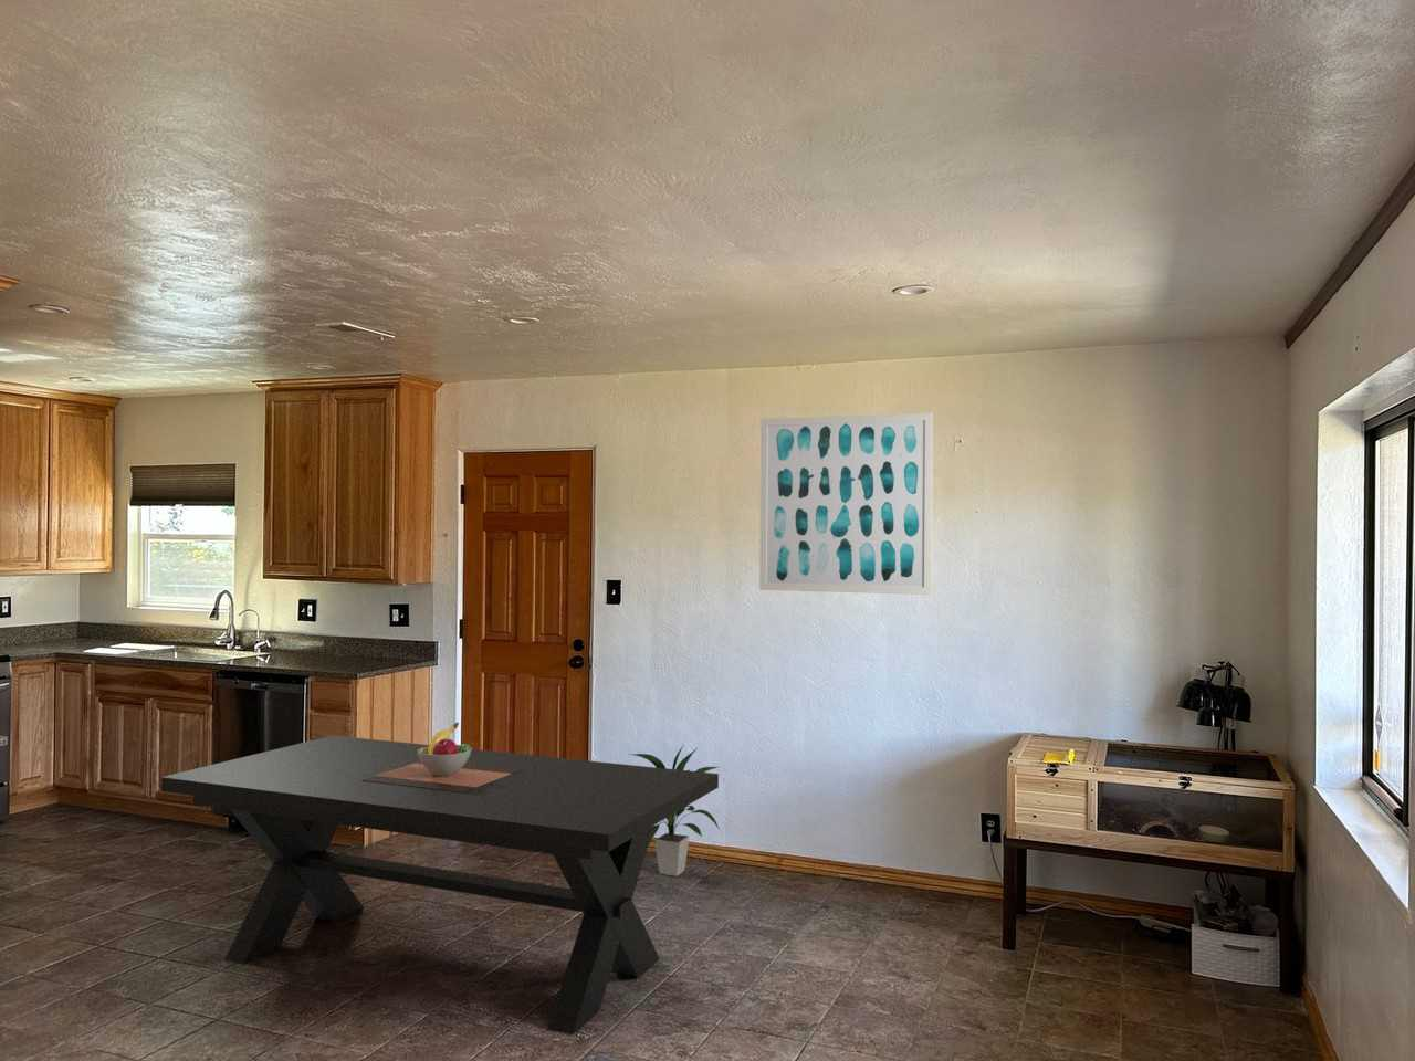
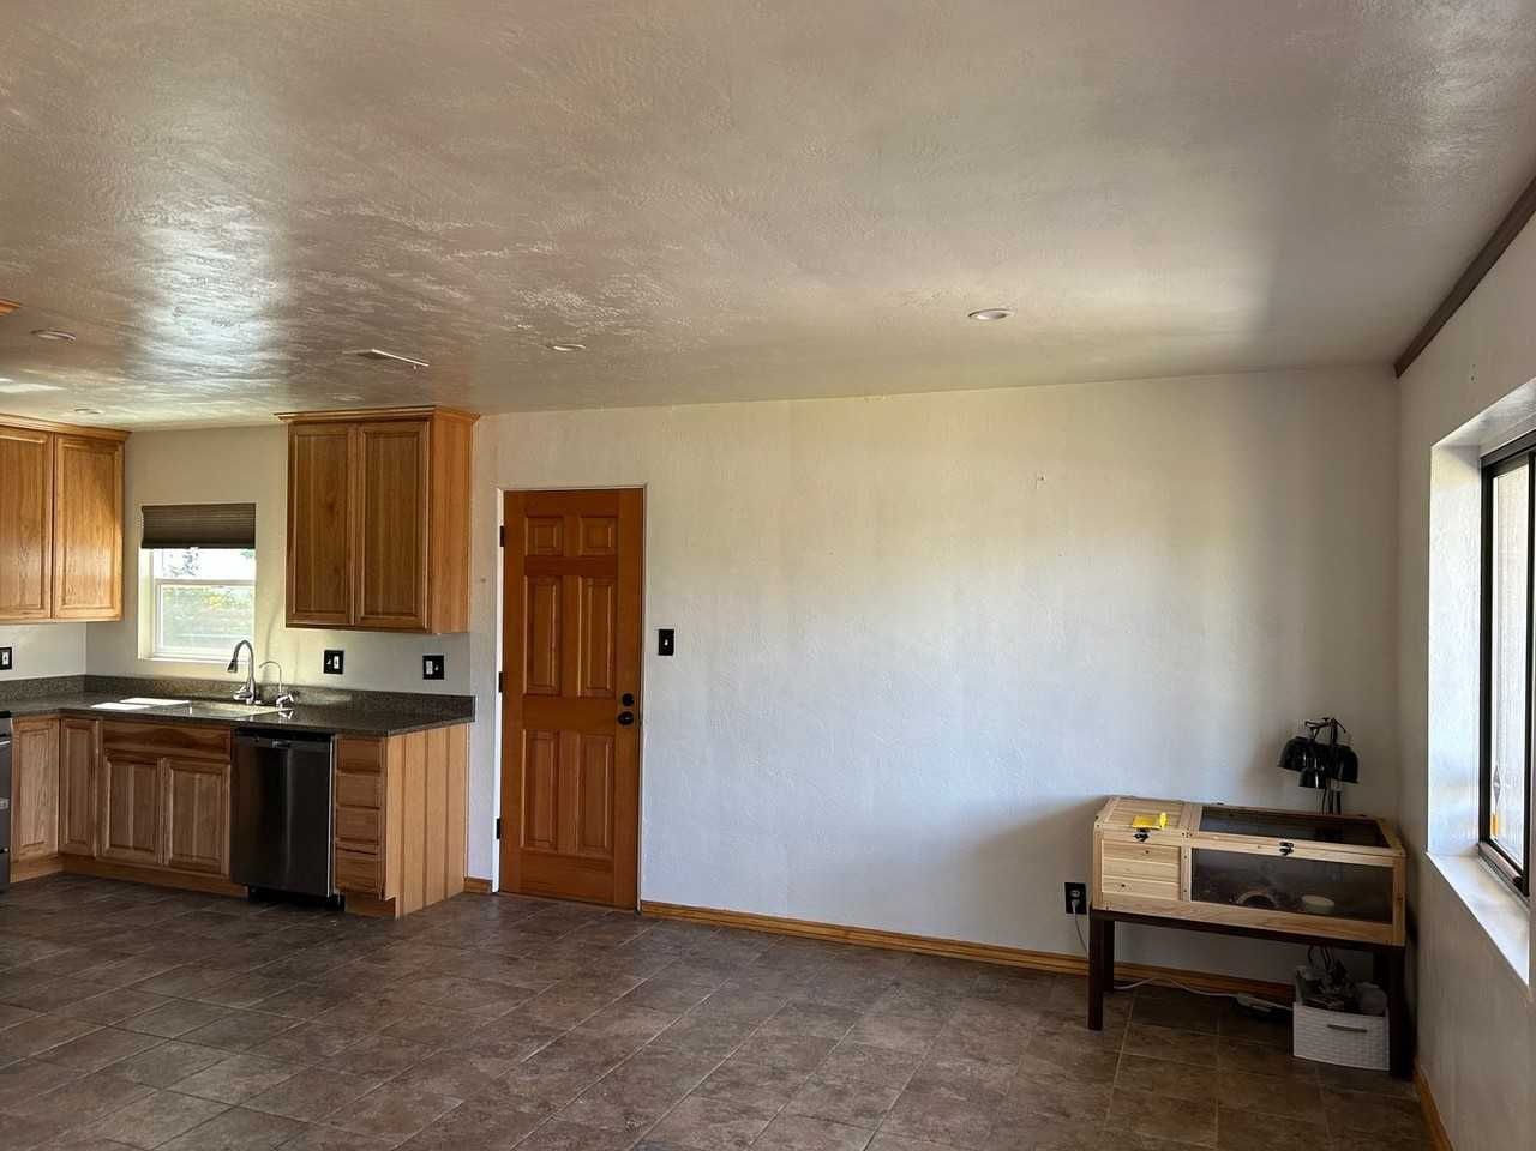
- indoor plant (671, 815)
- wall art (843, 504)
- dining table (446, 839)
